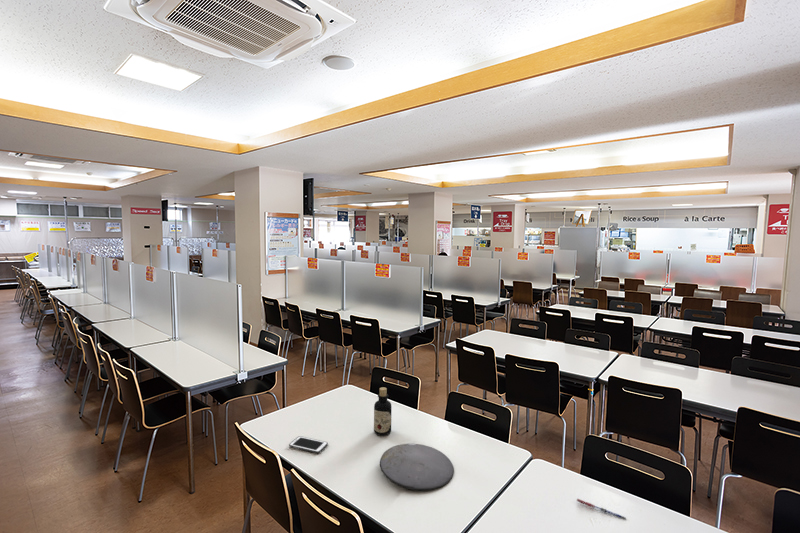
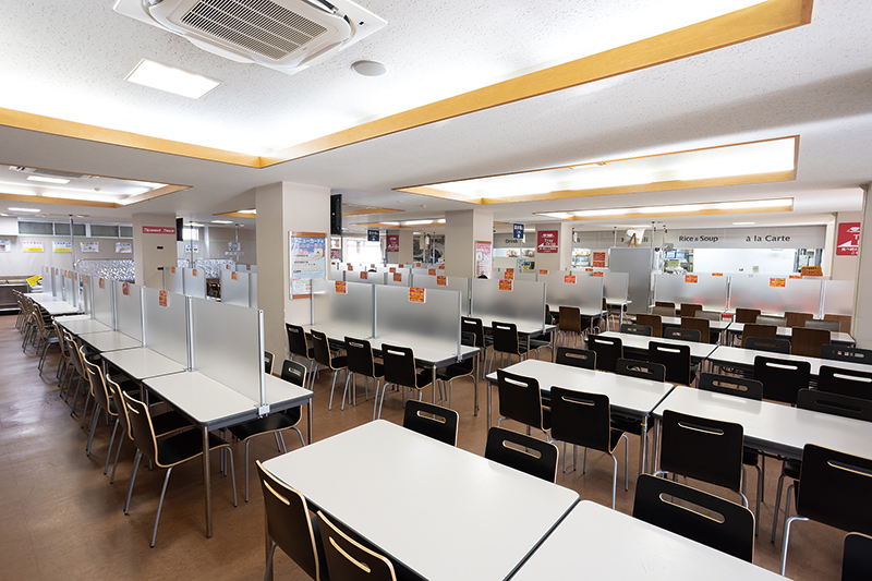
- bottle (382, 410)
- plate (416, 465)
- pen (600, 508)
- cell phone (308, 444)
